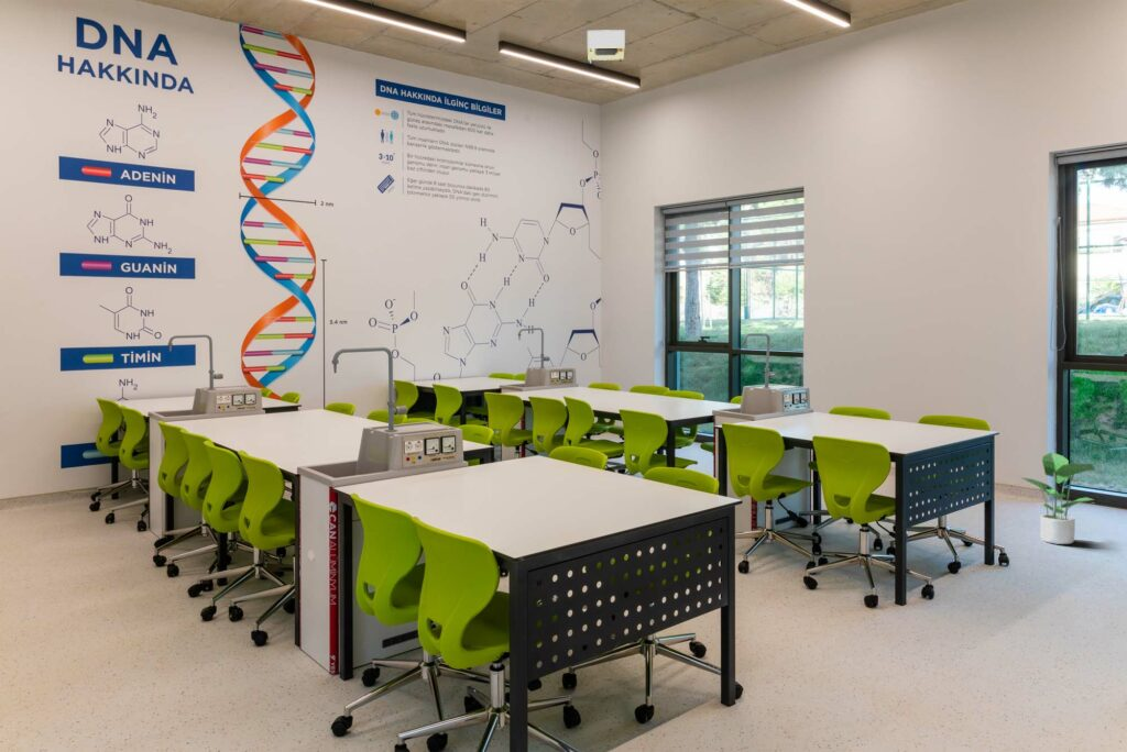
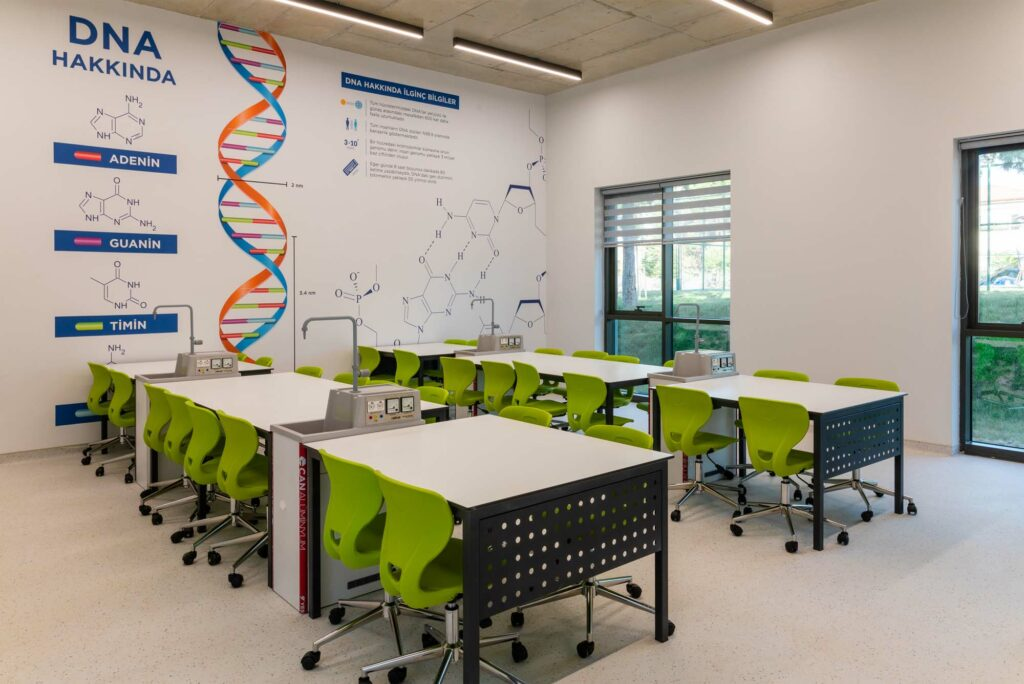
- potted plant (1055, 498)
- projector (605, 47)
